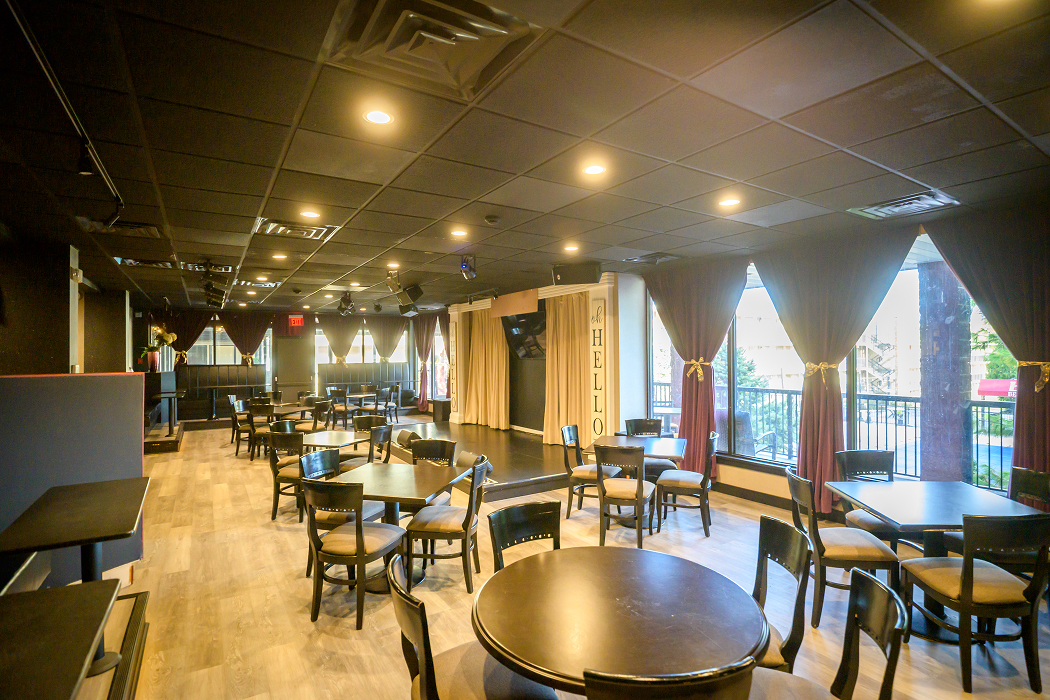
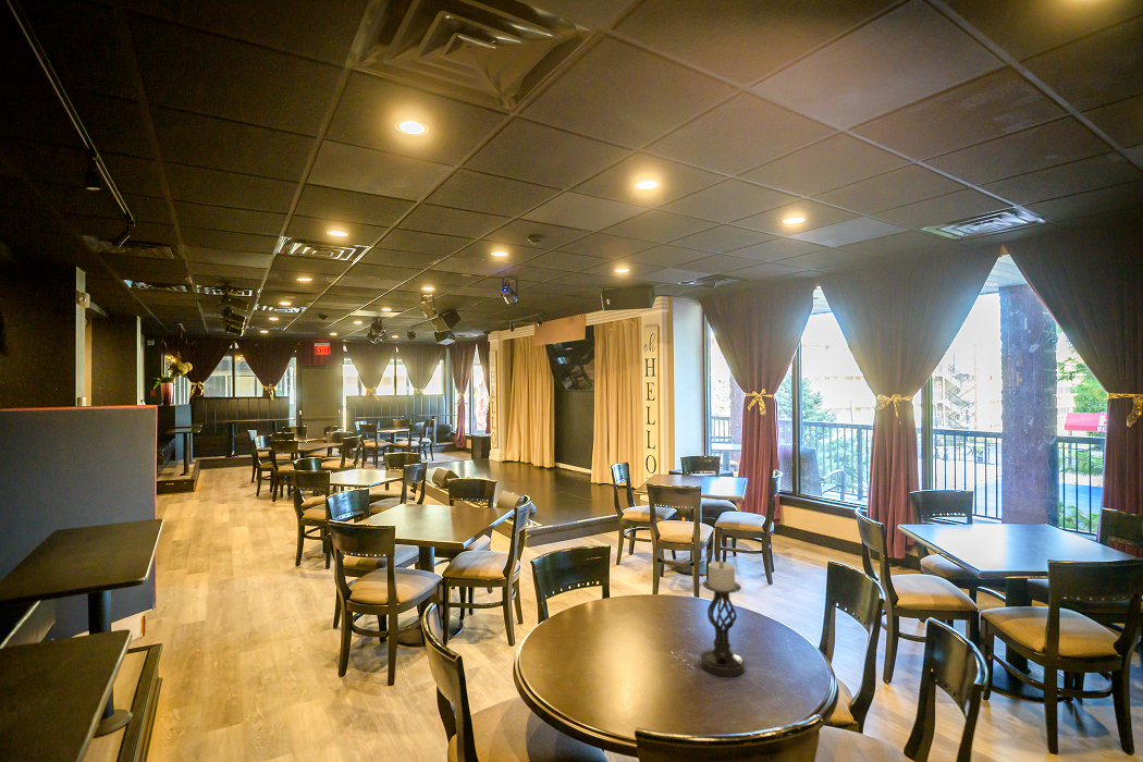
+ candle holder (721, 613)
